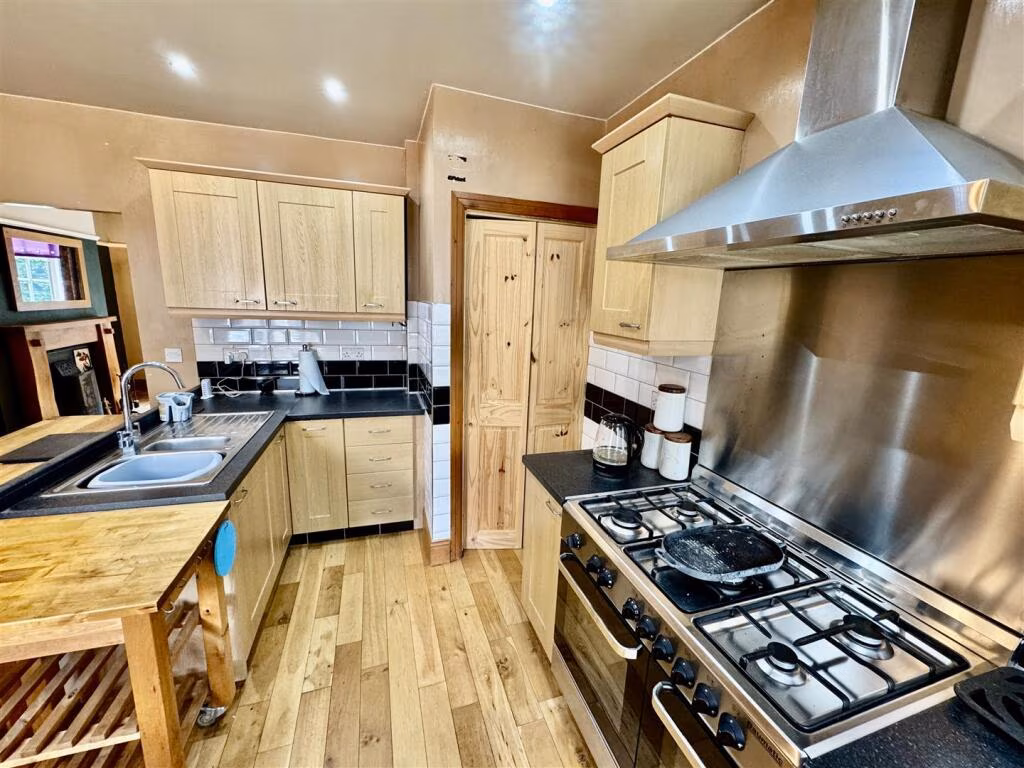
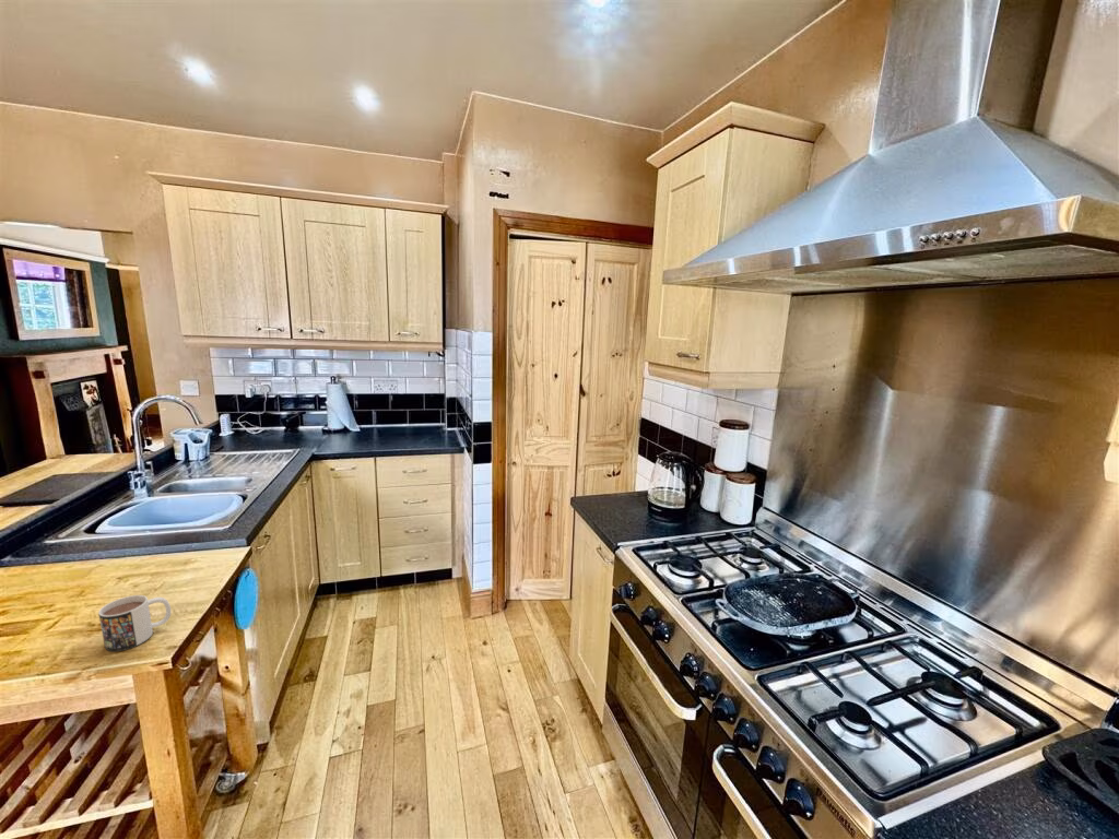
+ mug (137, 618)
